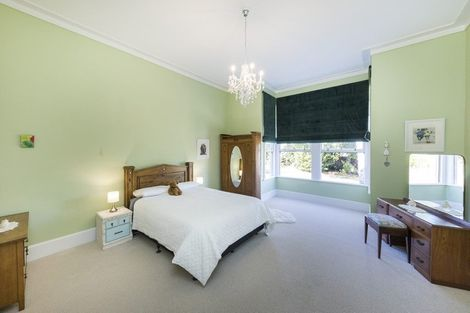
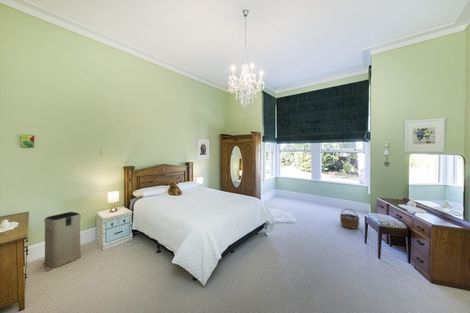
+ wicker basket (349, 217)
+ laundry basket (62, 237)
